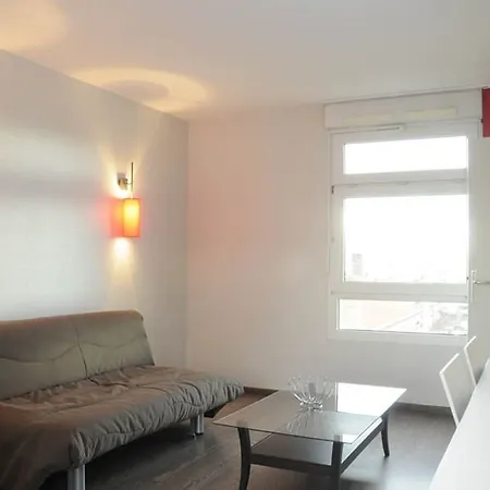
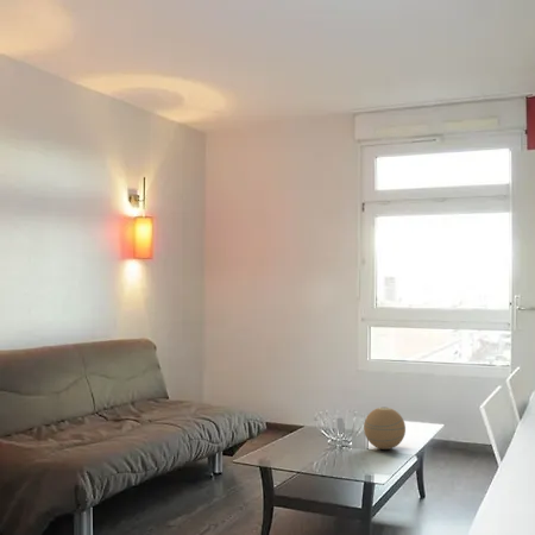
+ decorative orb (384, 428)
